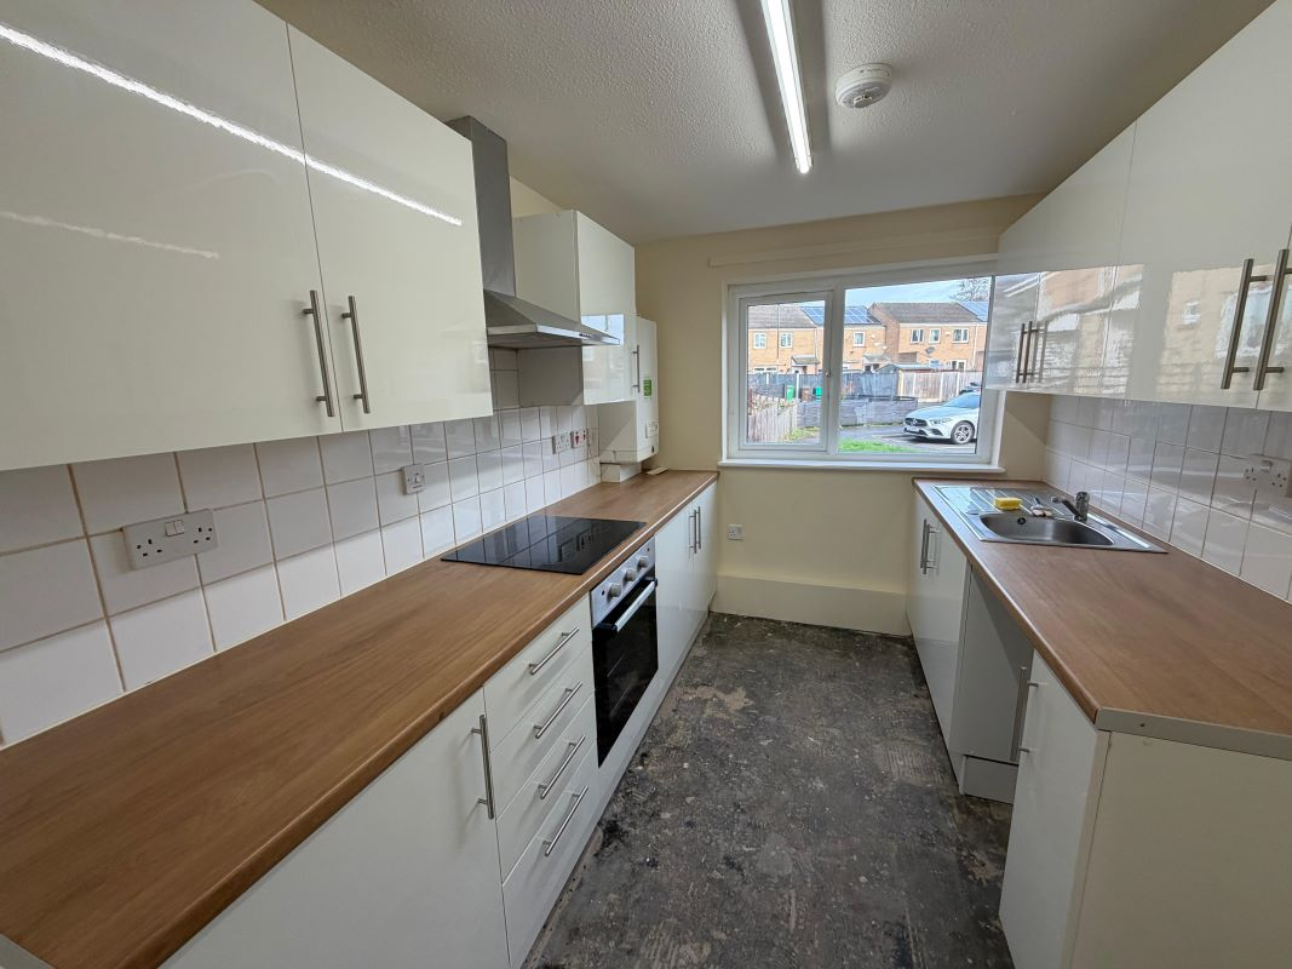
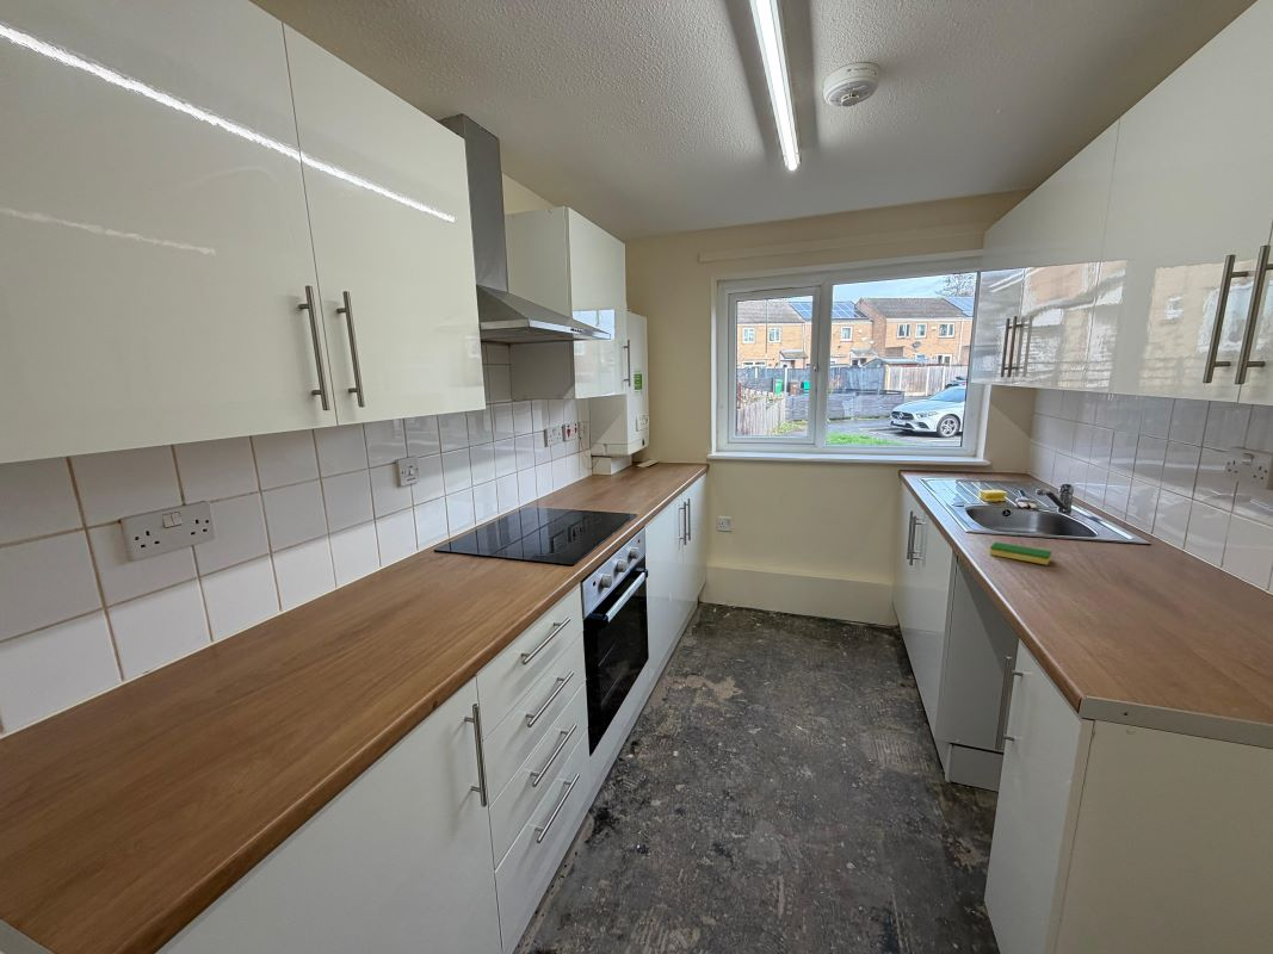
+ dish sponge (1019, 552)
